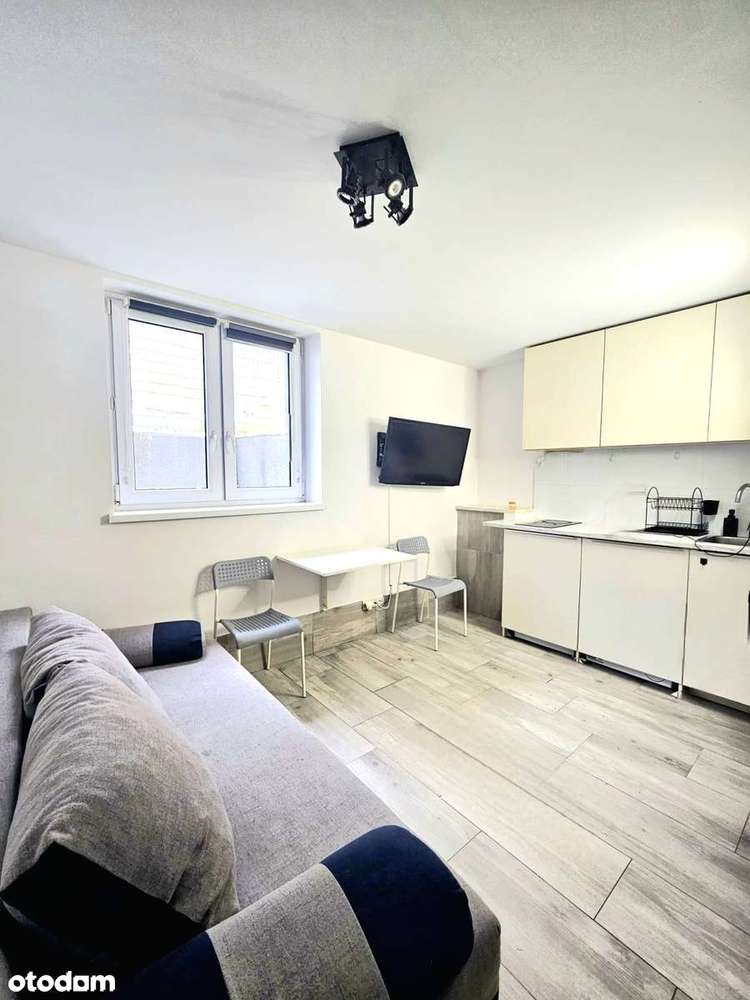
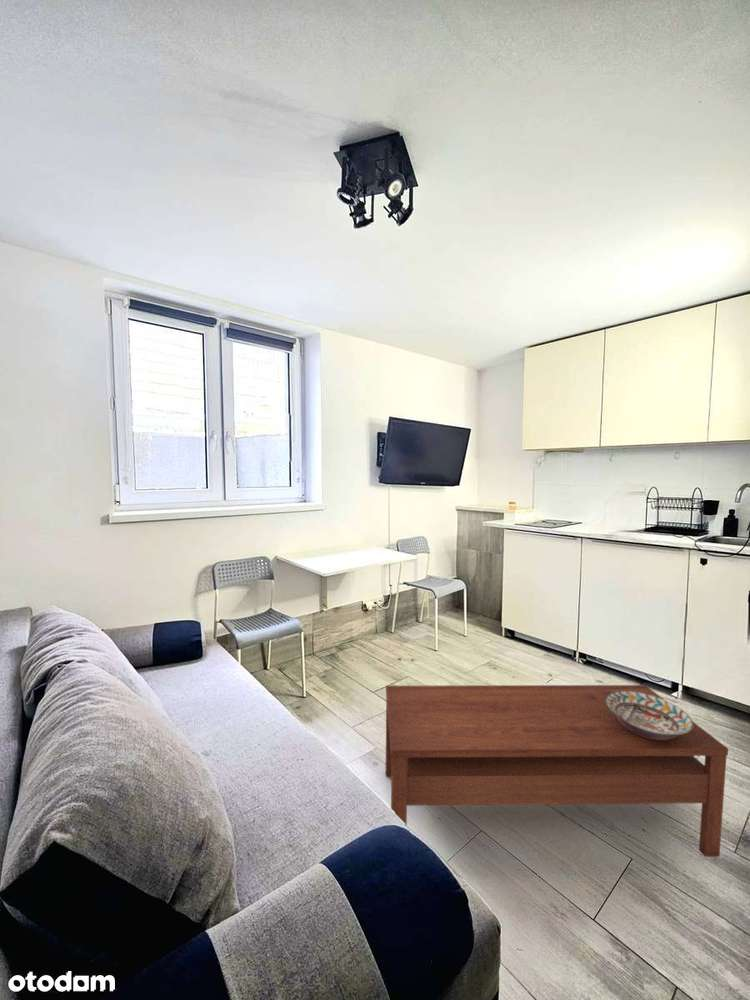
+ decorative bowl (646, 718)
+ coffee table (534, 761)
